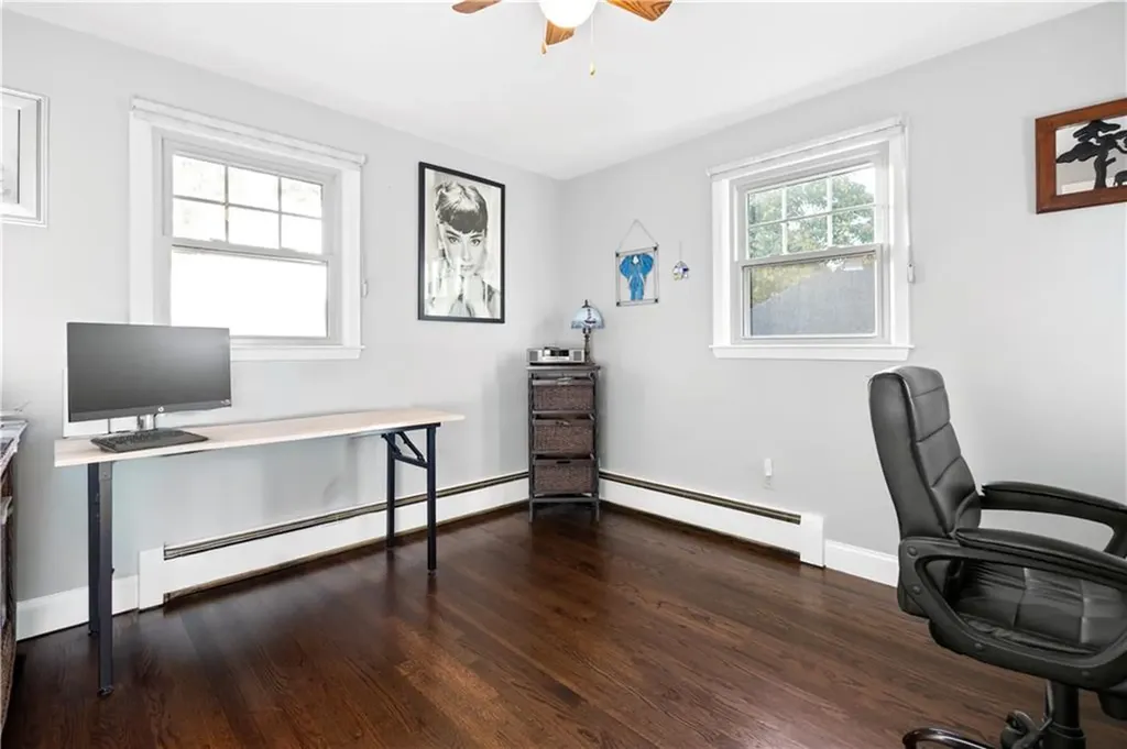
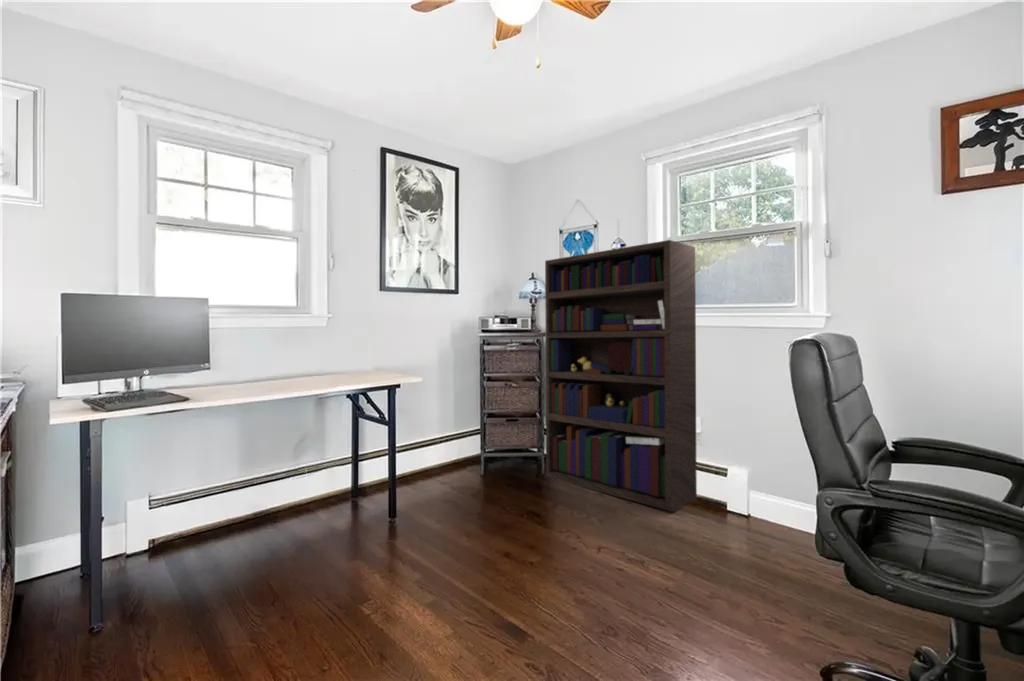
+ bookcase (615, 370)
